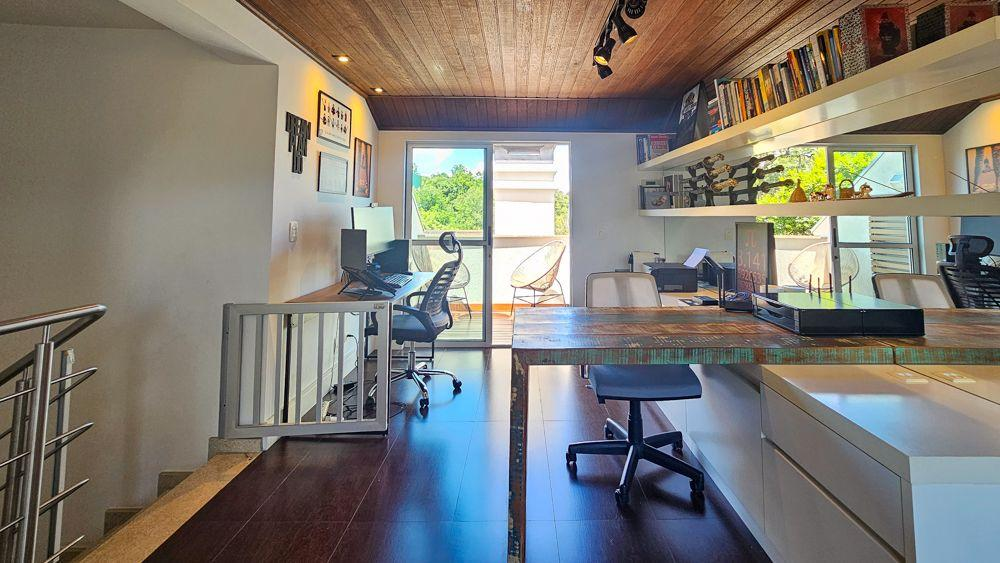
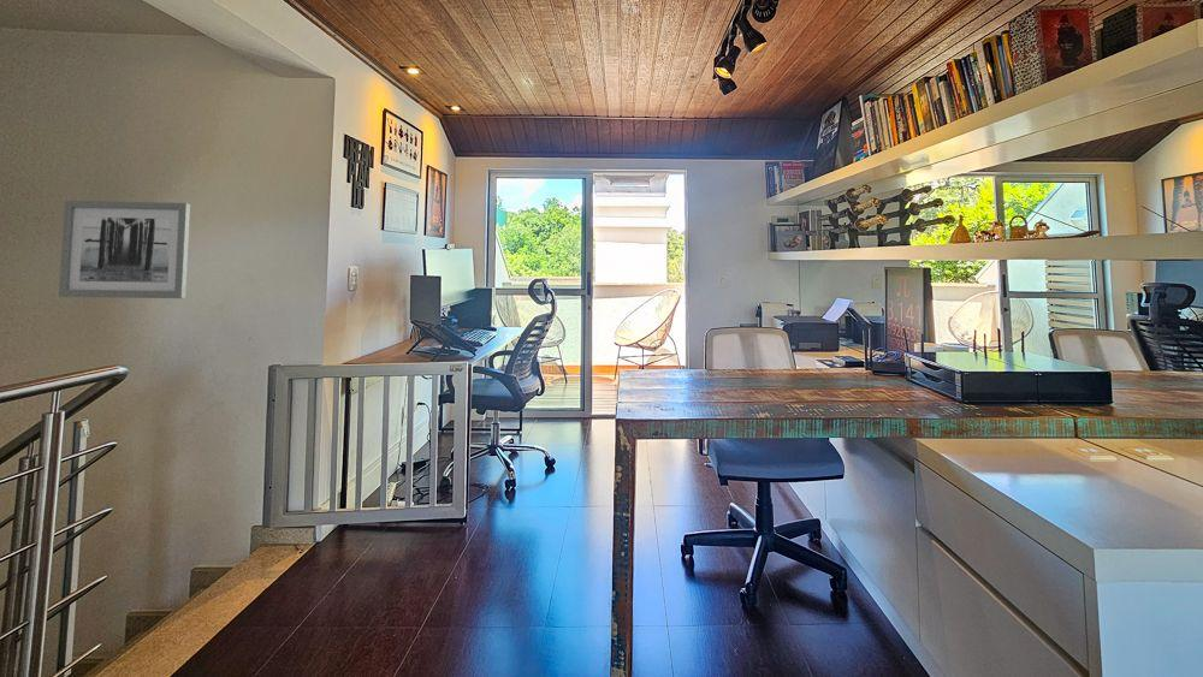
+ wall art (125, 249)
